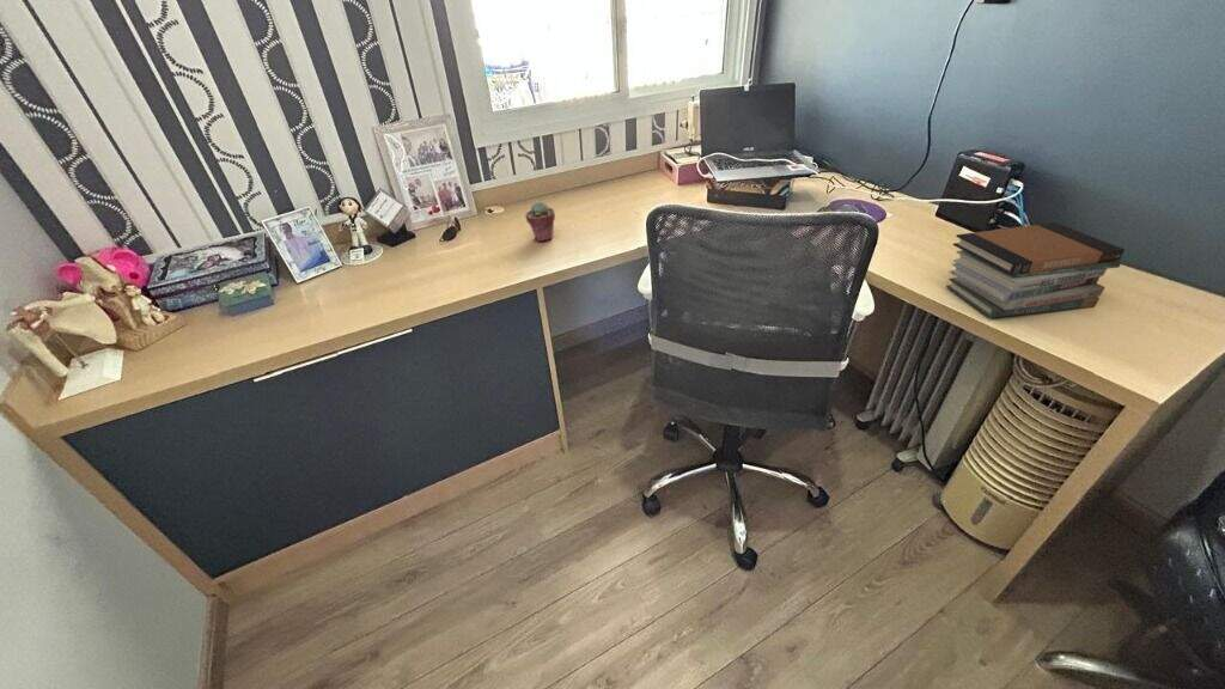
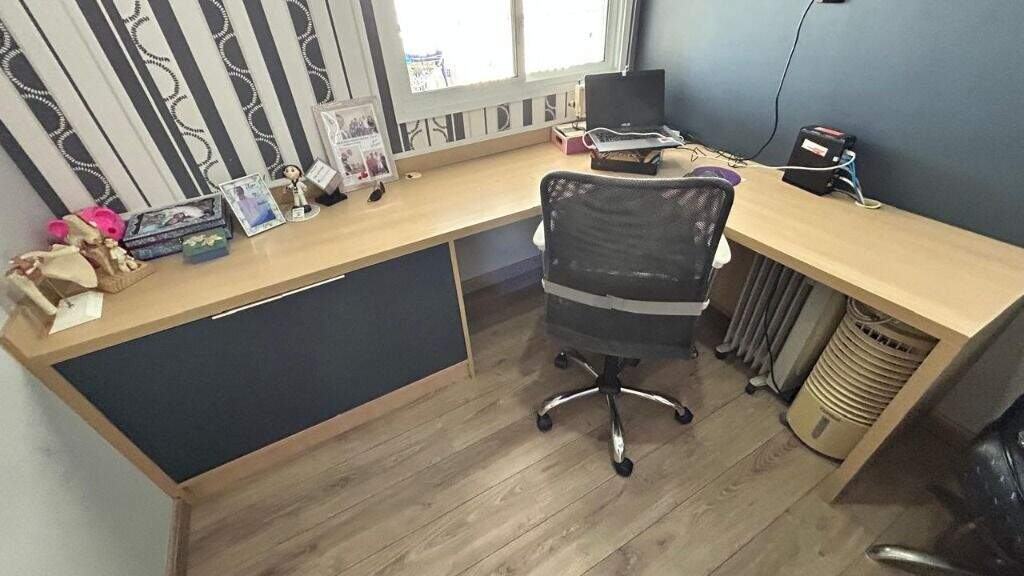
- book stack (1025, 269)
- potted succulent (541, 219)
